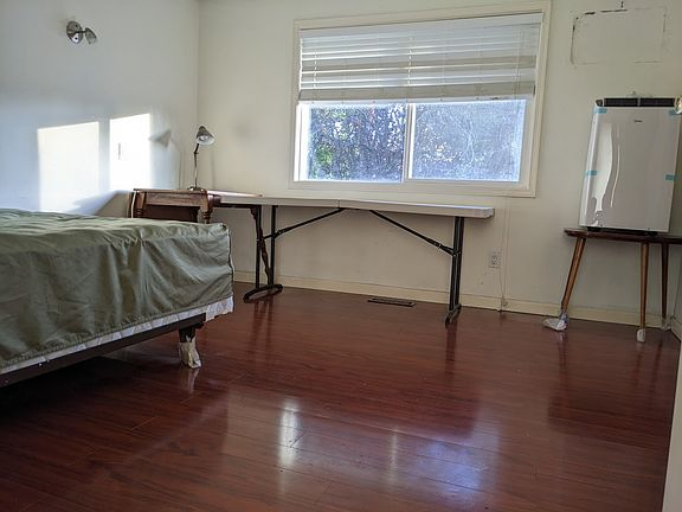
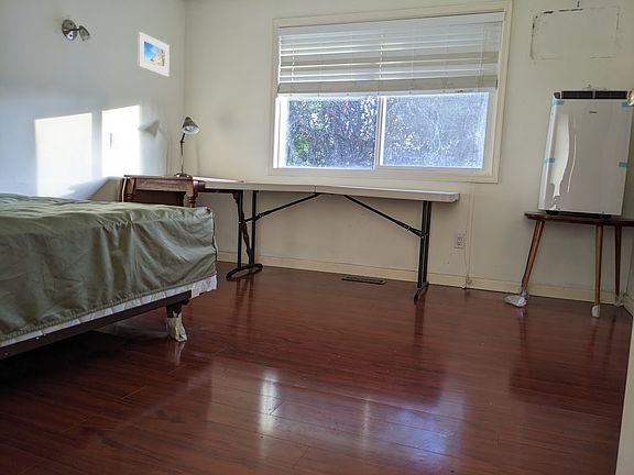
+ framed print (153, 55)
